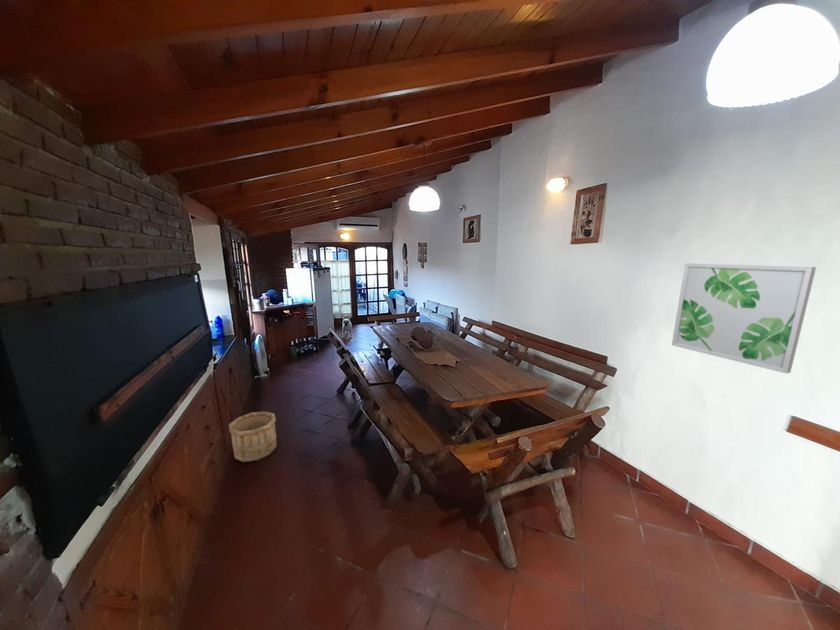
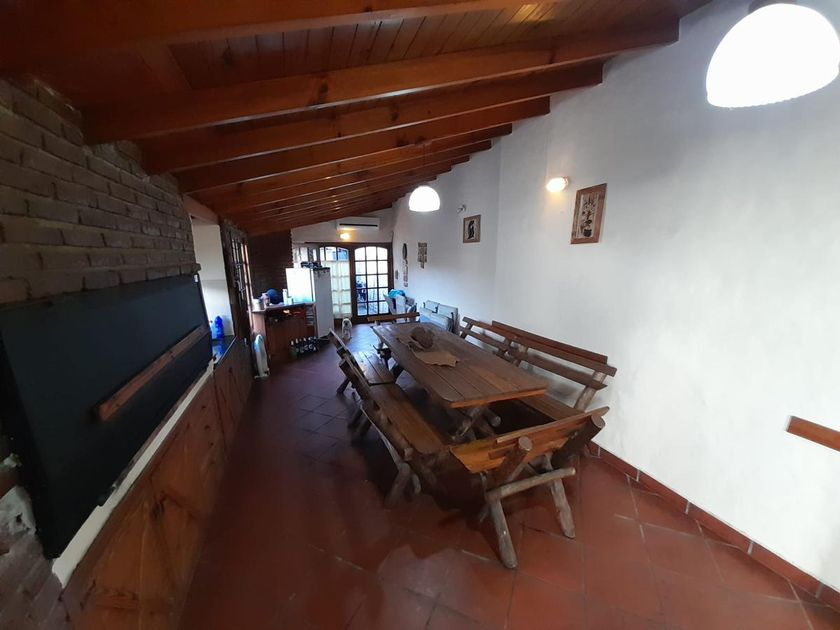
- wall art (732, 312)
- wooden bucket (254, 435)
